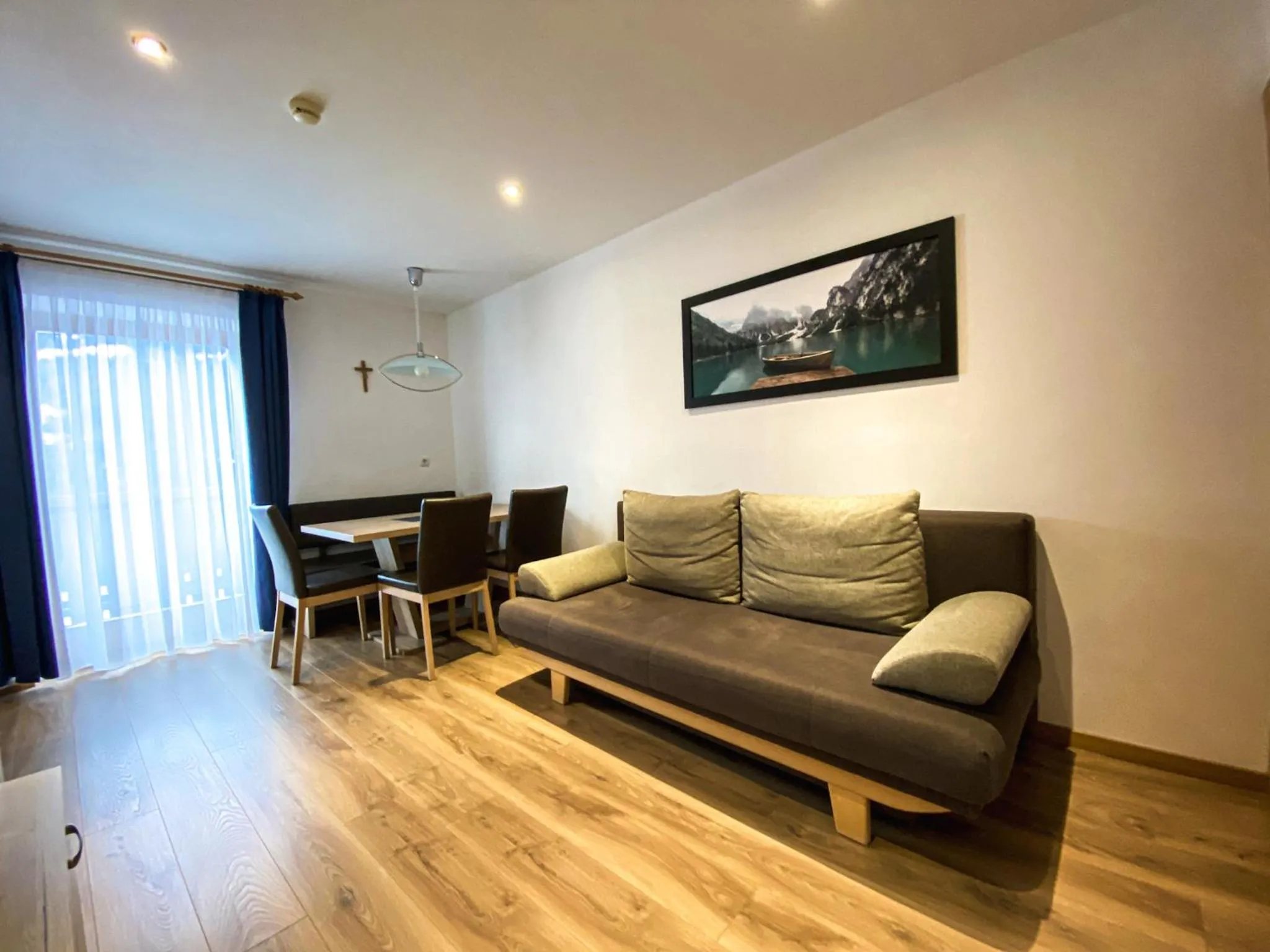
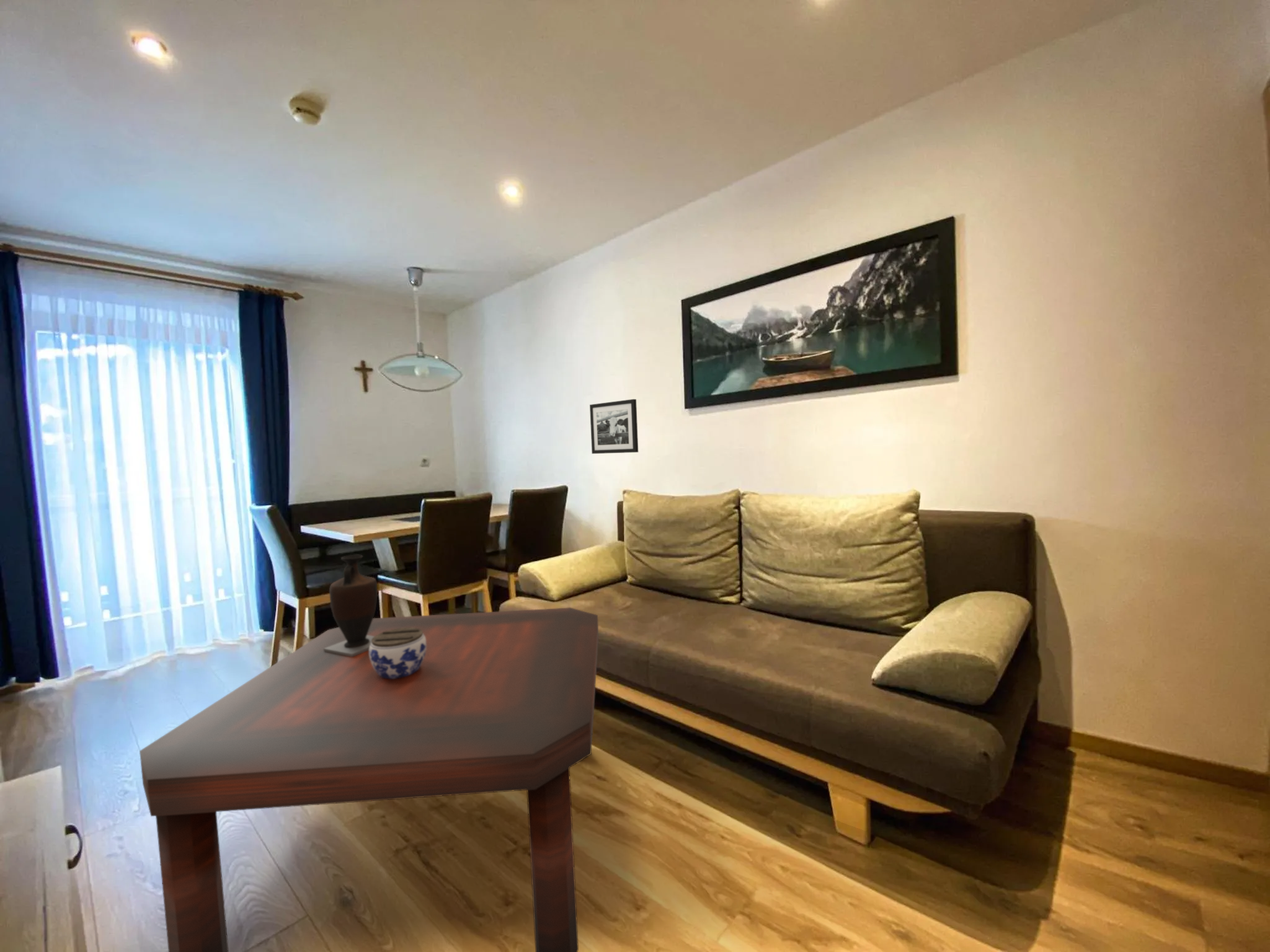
+ coffee table (433, 750)
+ jar (398, 652)
+ vase (354, 601)
+ picture frame (613, 427)
